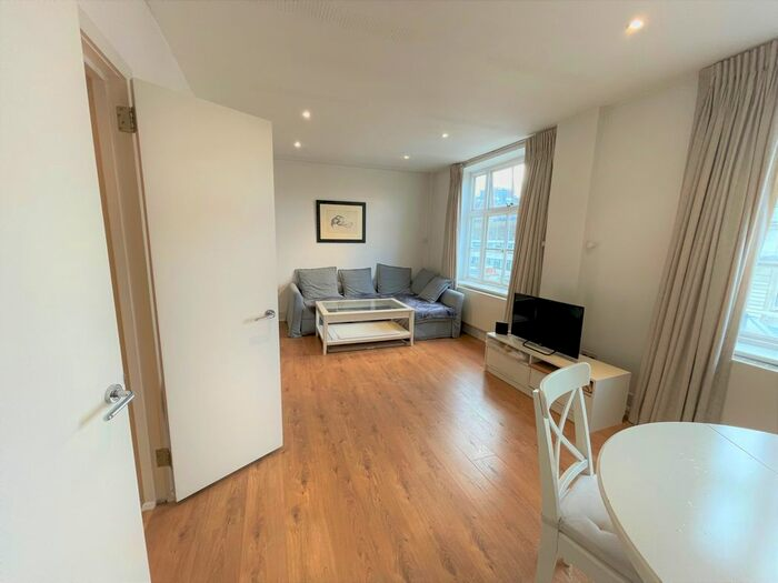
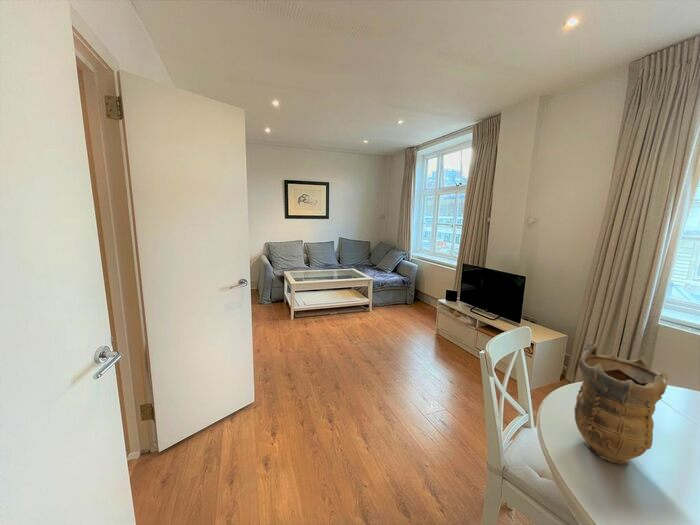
+ vase (613, 402)
